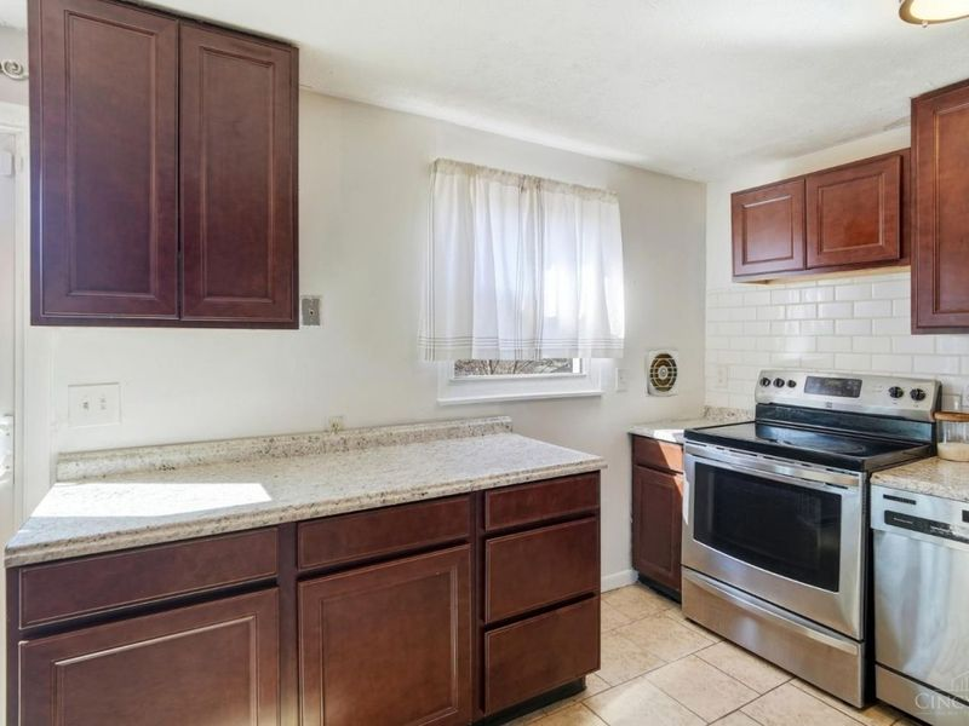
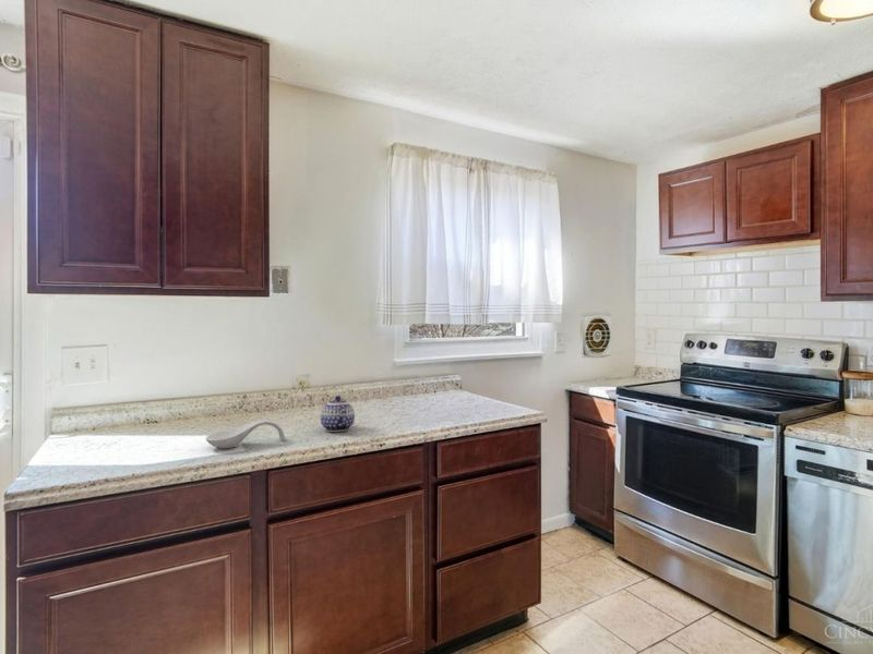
+ spoon rest (246, 433)
+ teapot (337, 412)
